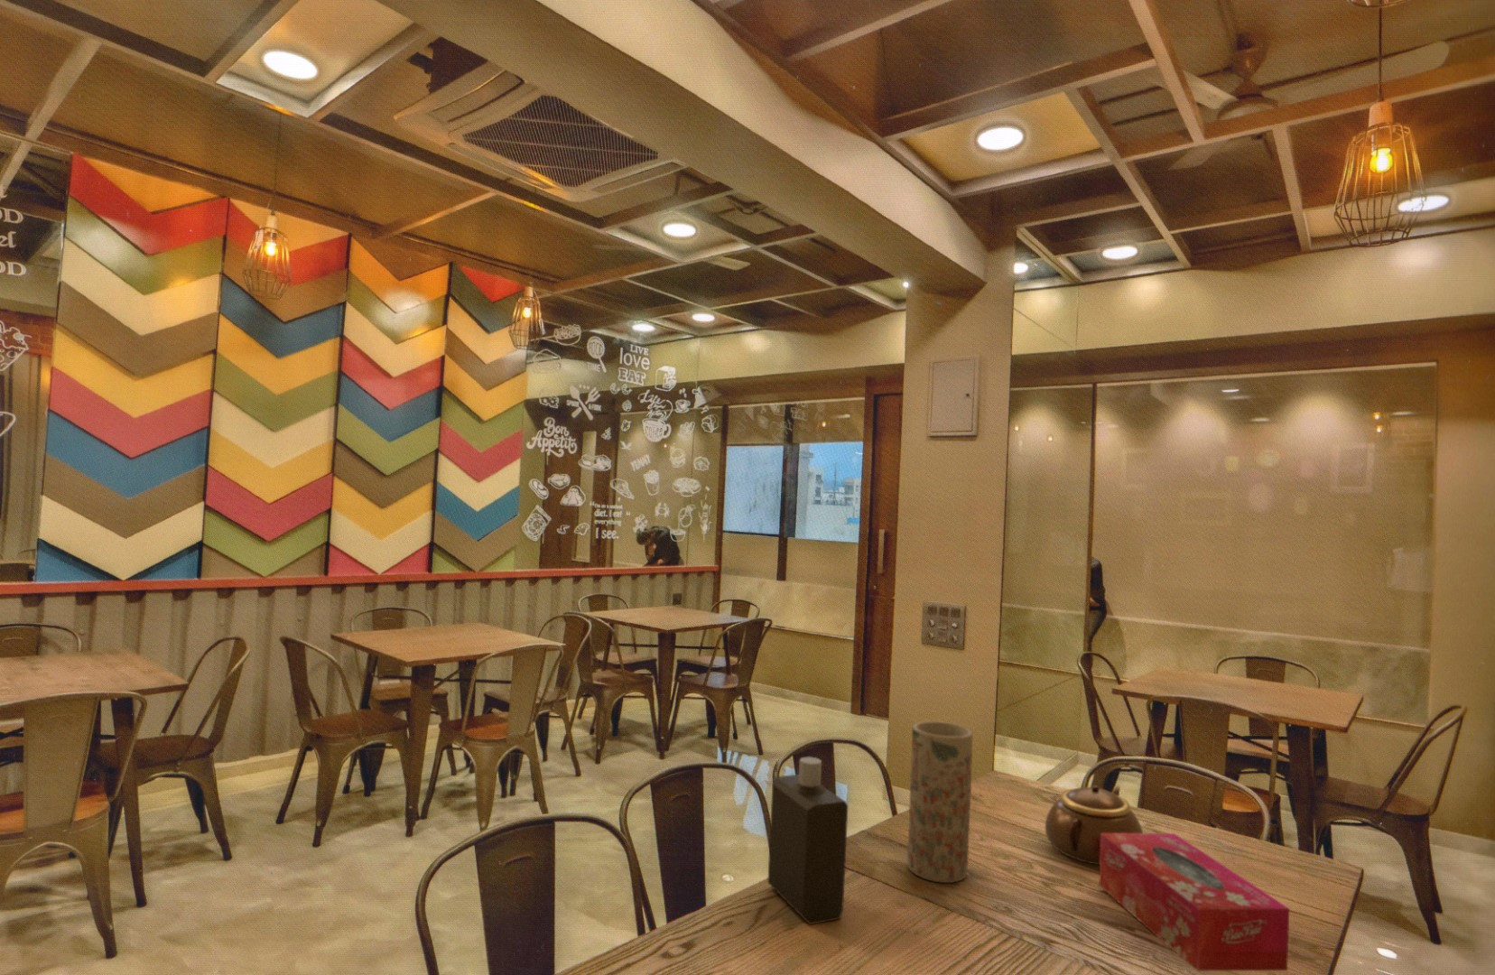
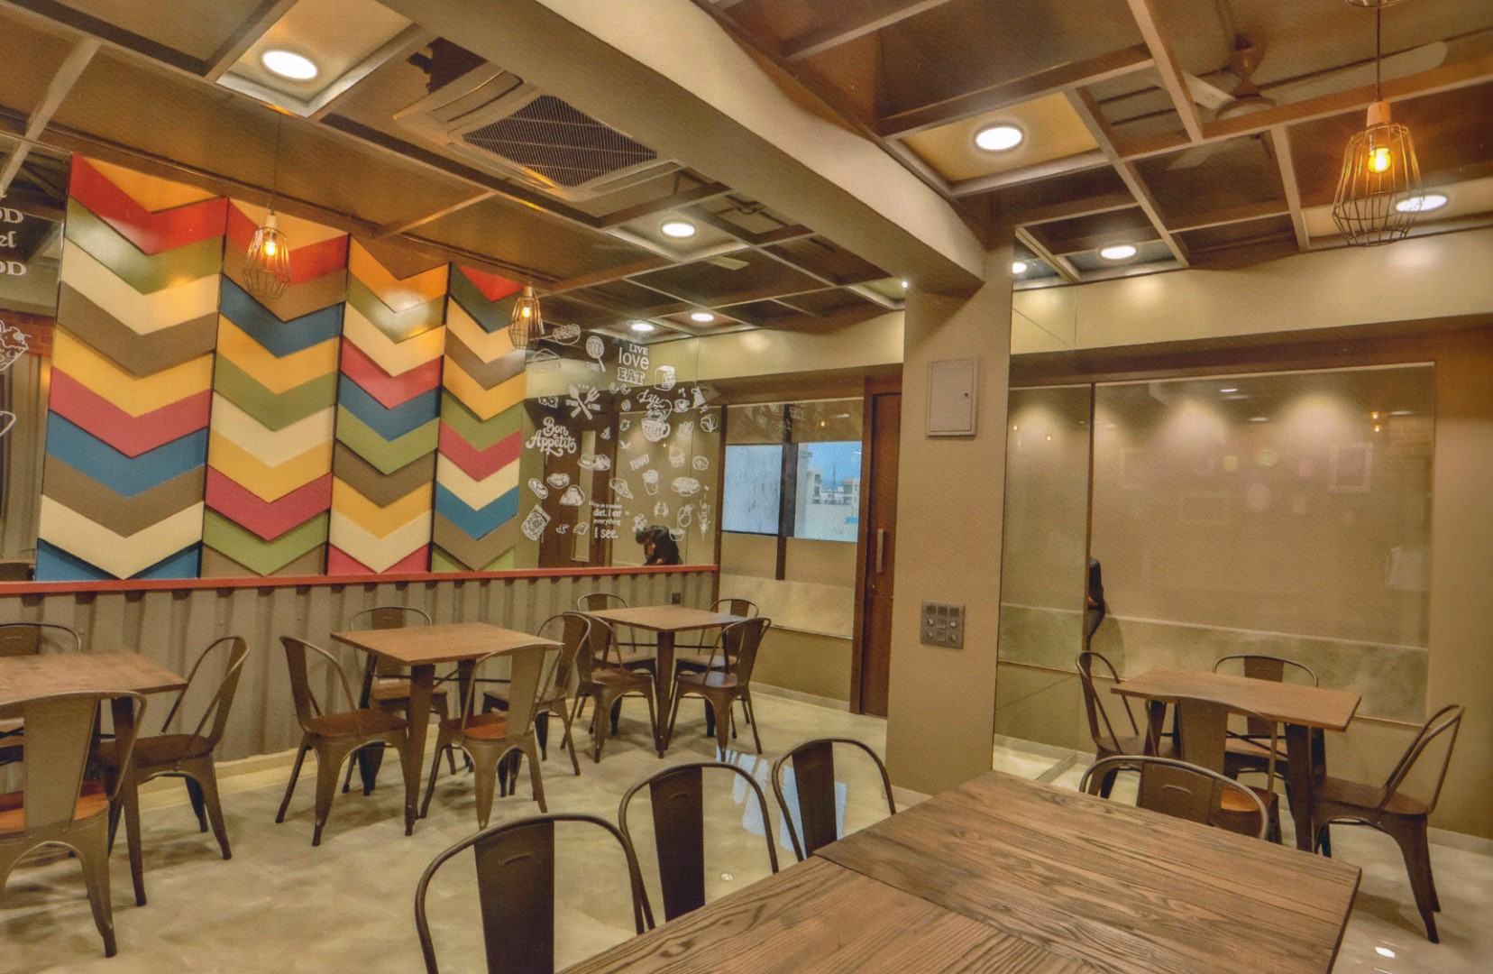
- tissue box (1184, 895)
- teapot (1092, 817)
- vase (939, 799)
- bottle (807, 830)
